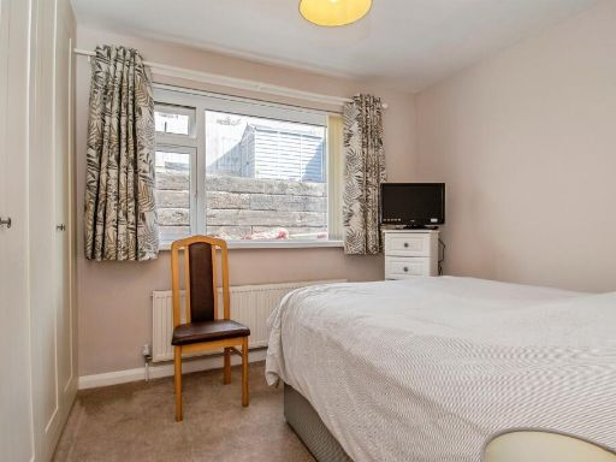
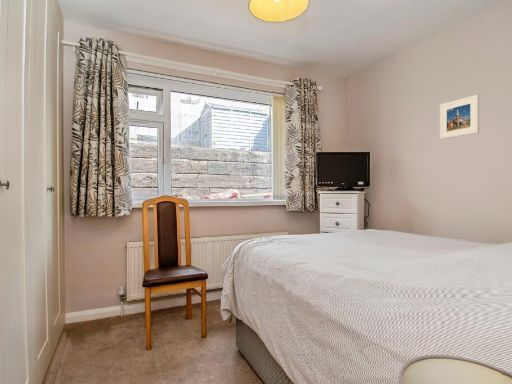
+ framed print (458, 118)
